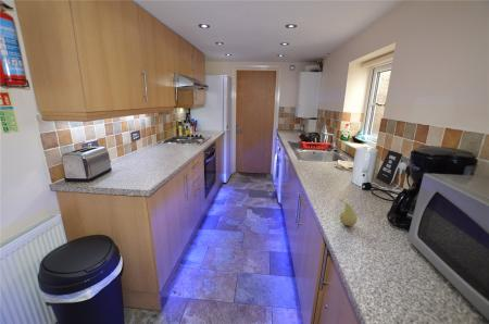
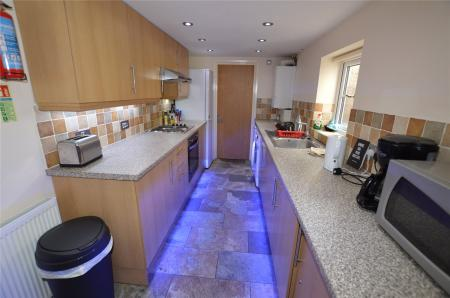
- fruit (348, 212)
